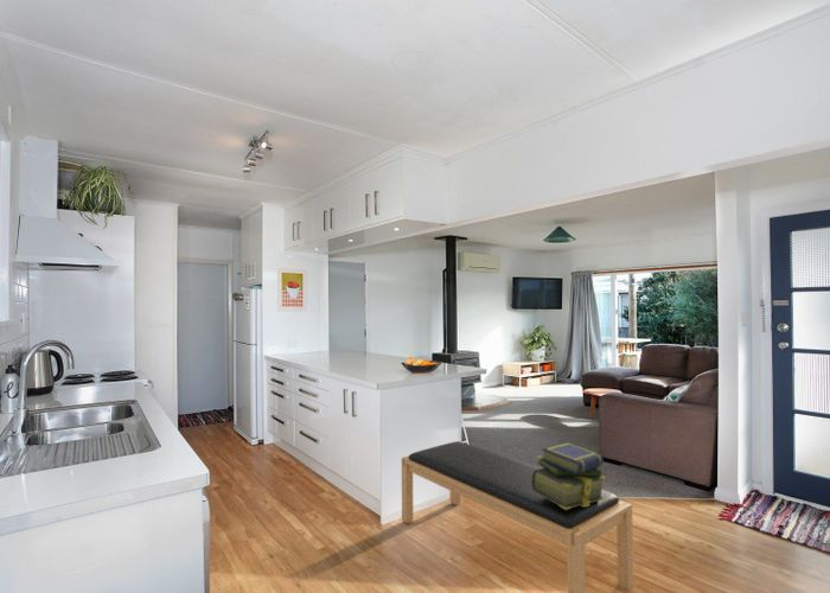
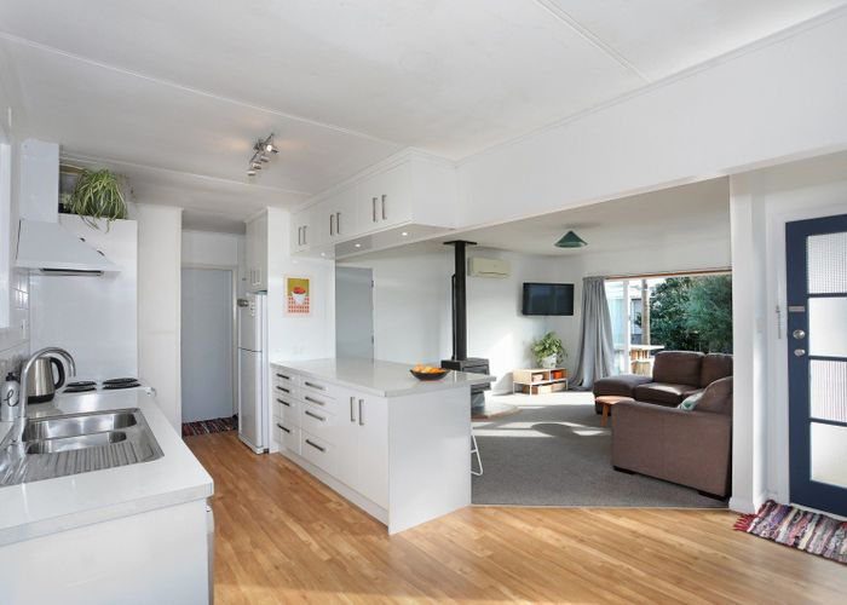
- bench (500, 508)
- stack of books (567, 472)
